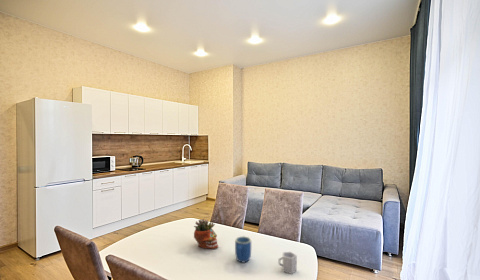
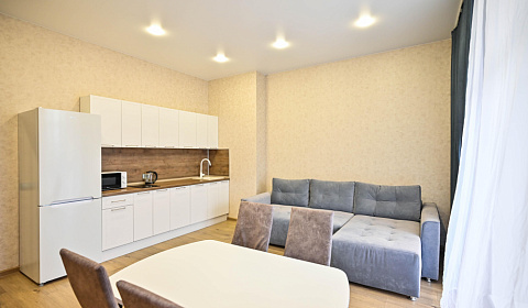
- mug (242, 250)
- succulent planter (206, 232)
- cup (287, 262)
